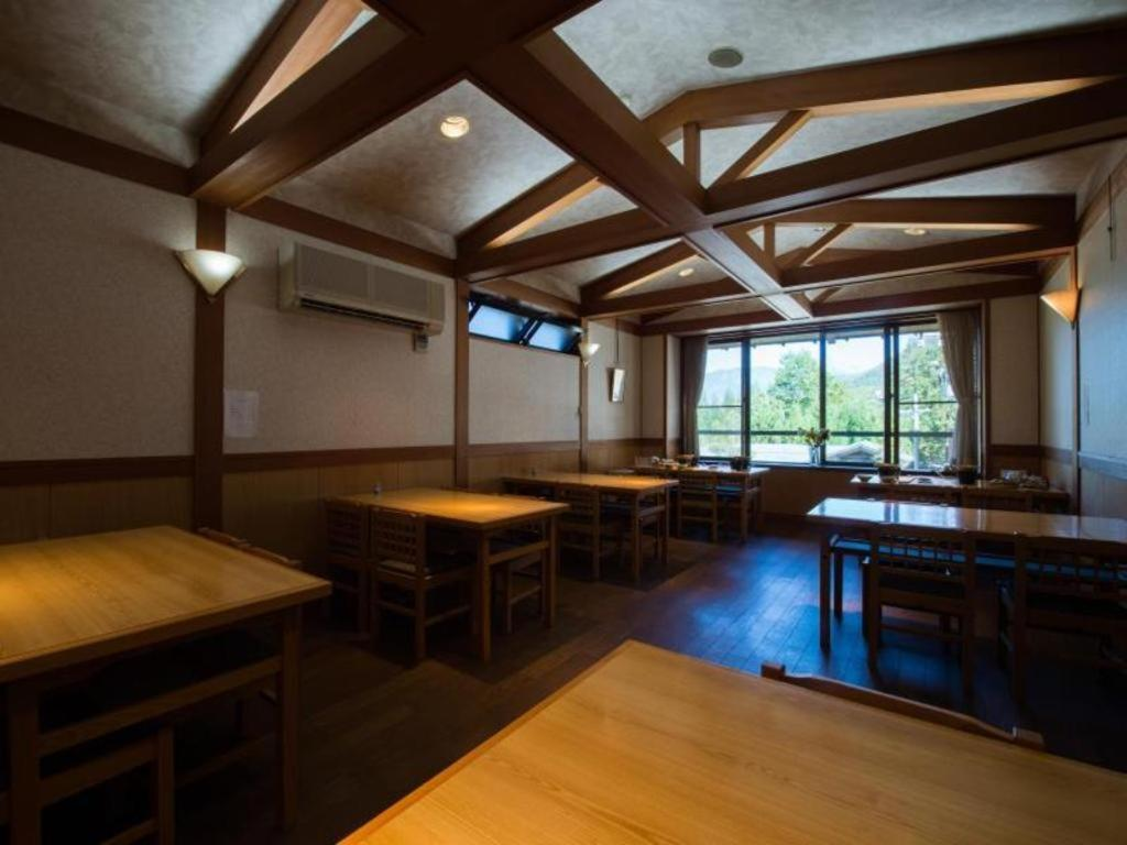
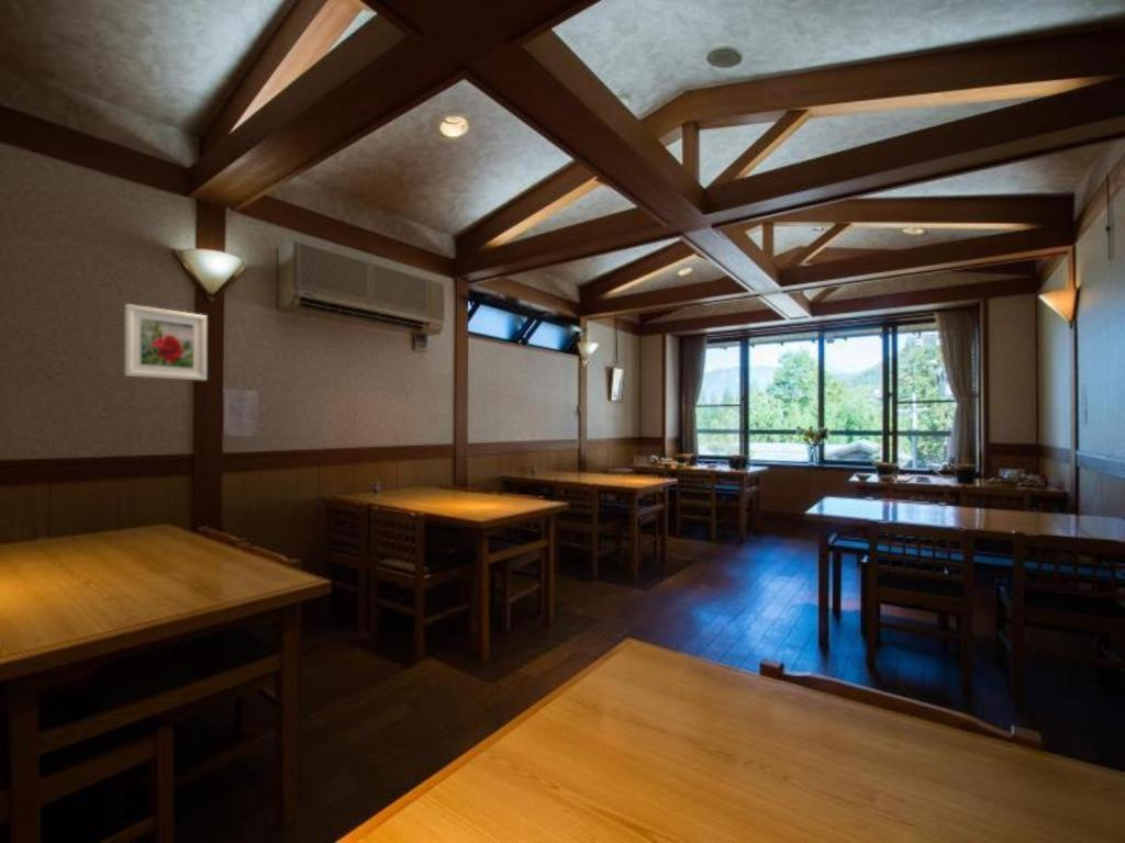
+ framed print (167, 344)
